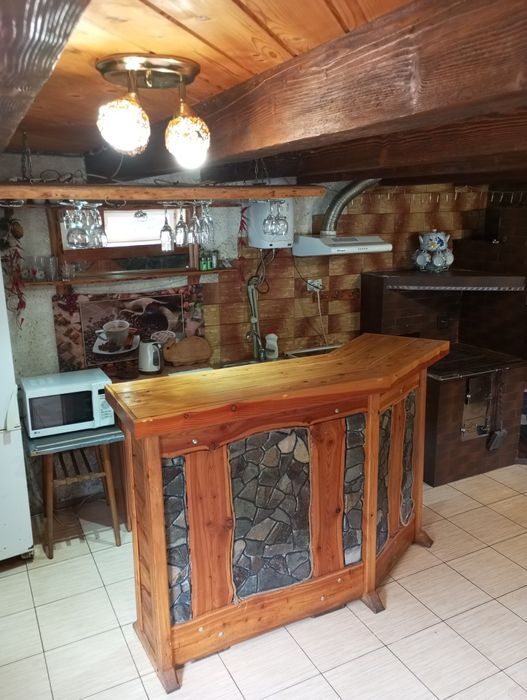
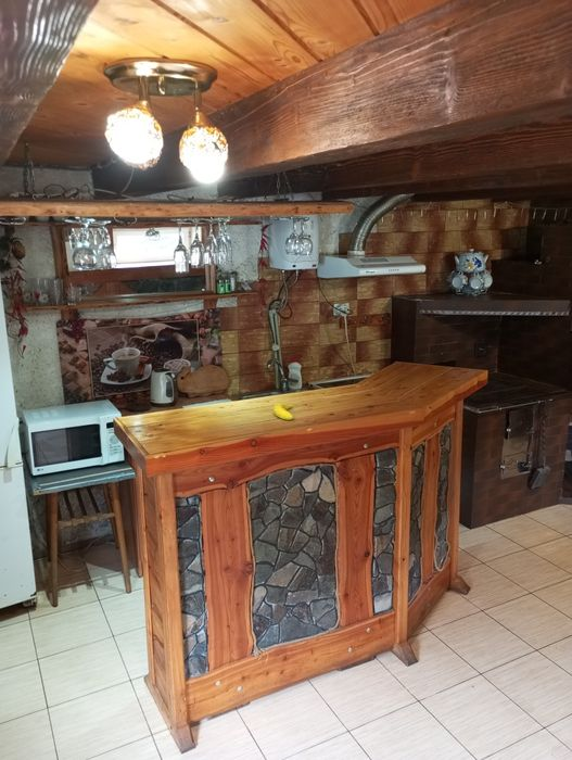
+ fruit (287, 408)
